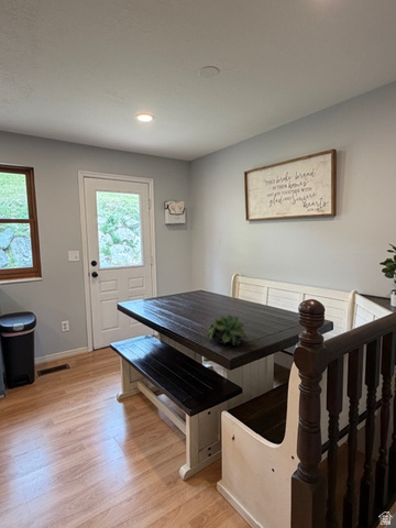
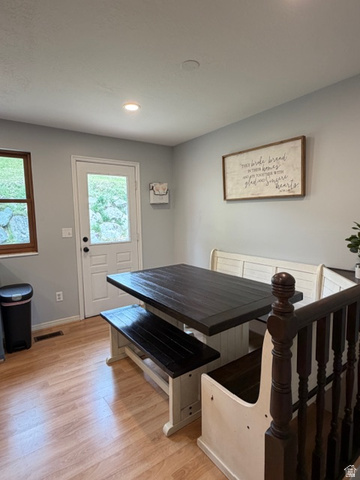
- succulent plant (226, 327)
